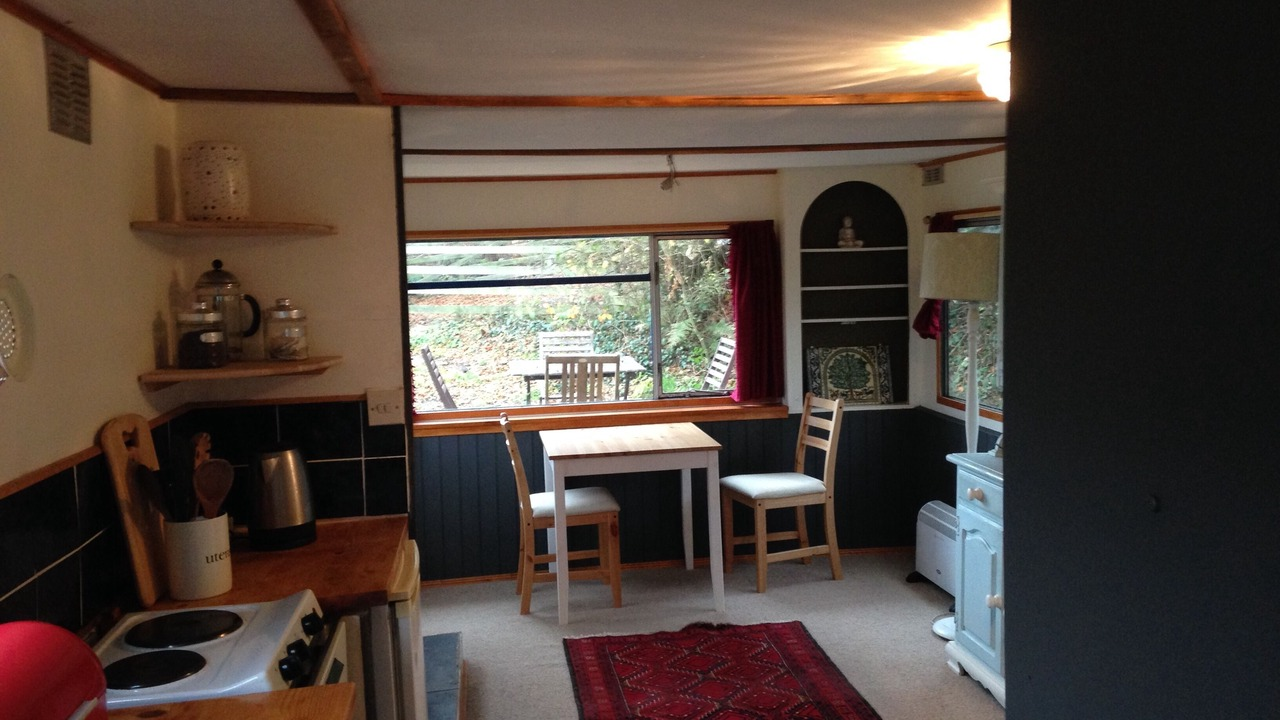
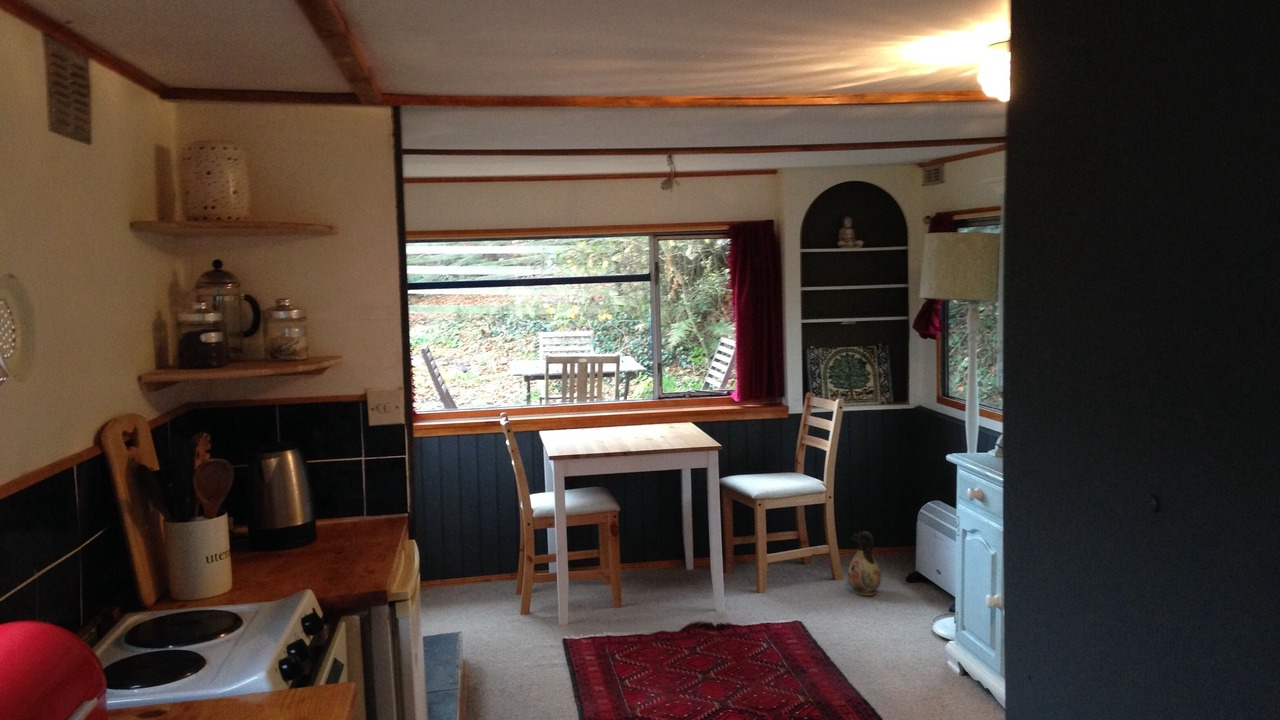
+ ceramic jug (865, 561)
